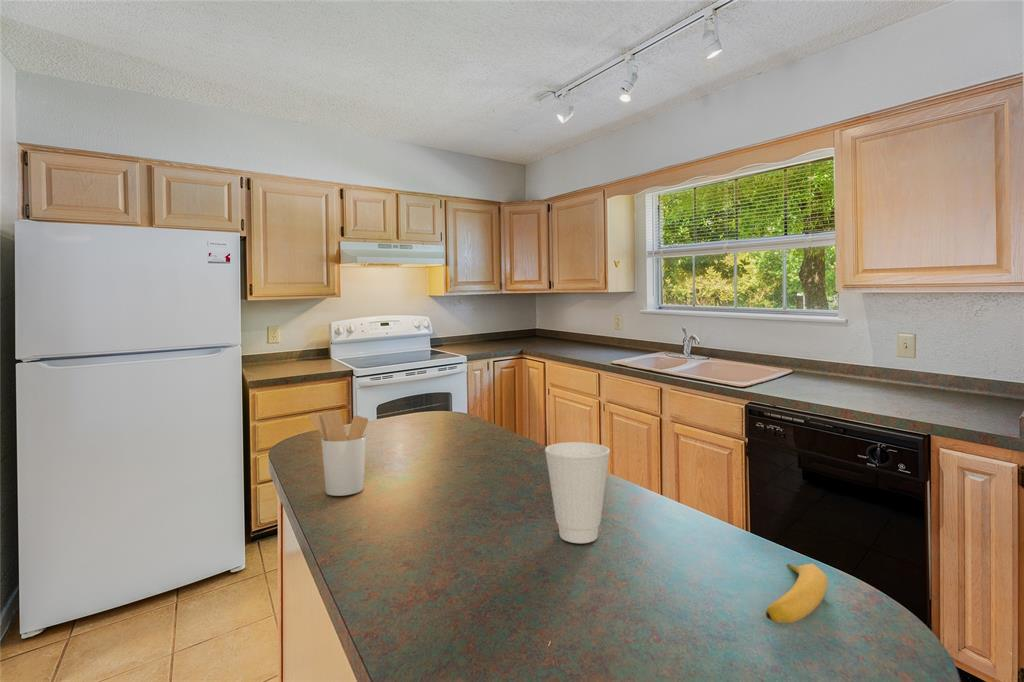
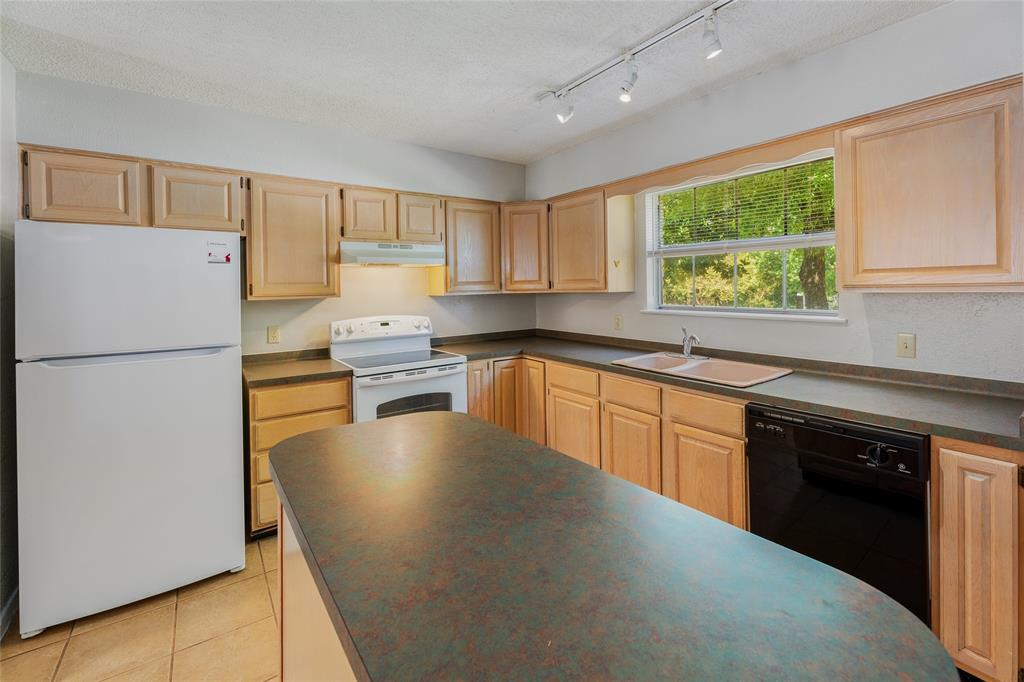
- banana (794, 585)
- cup (577, 492)
- utensil holder (337, 449)
